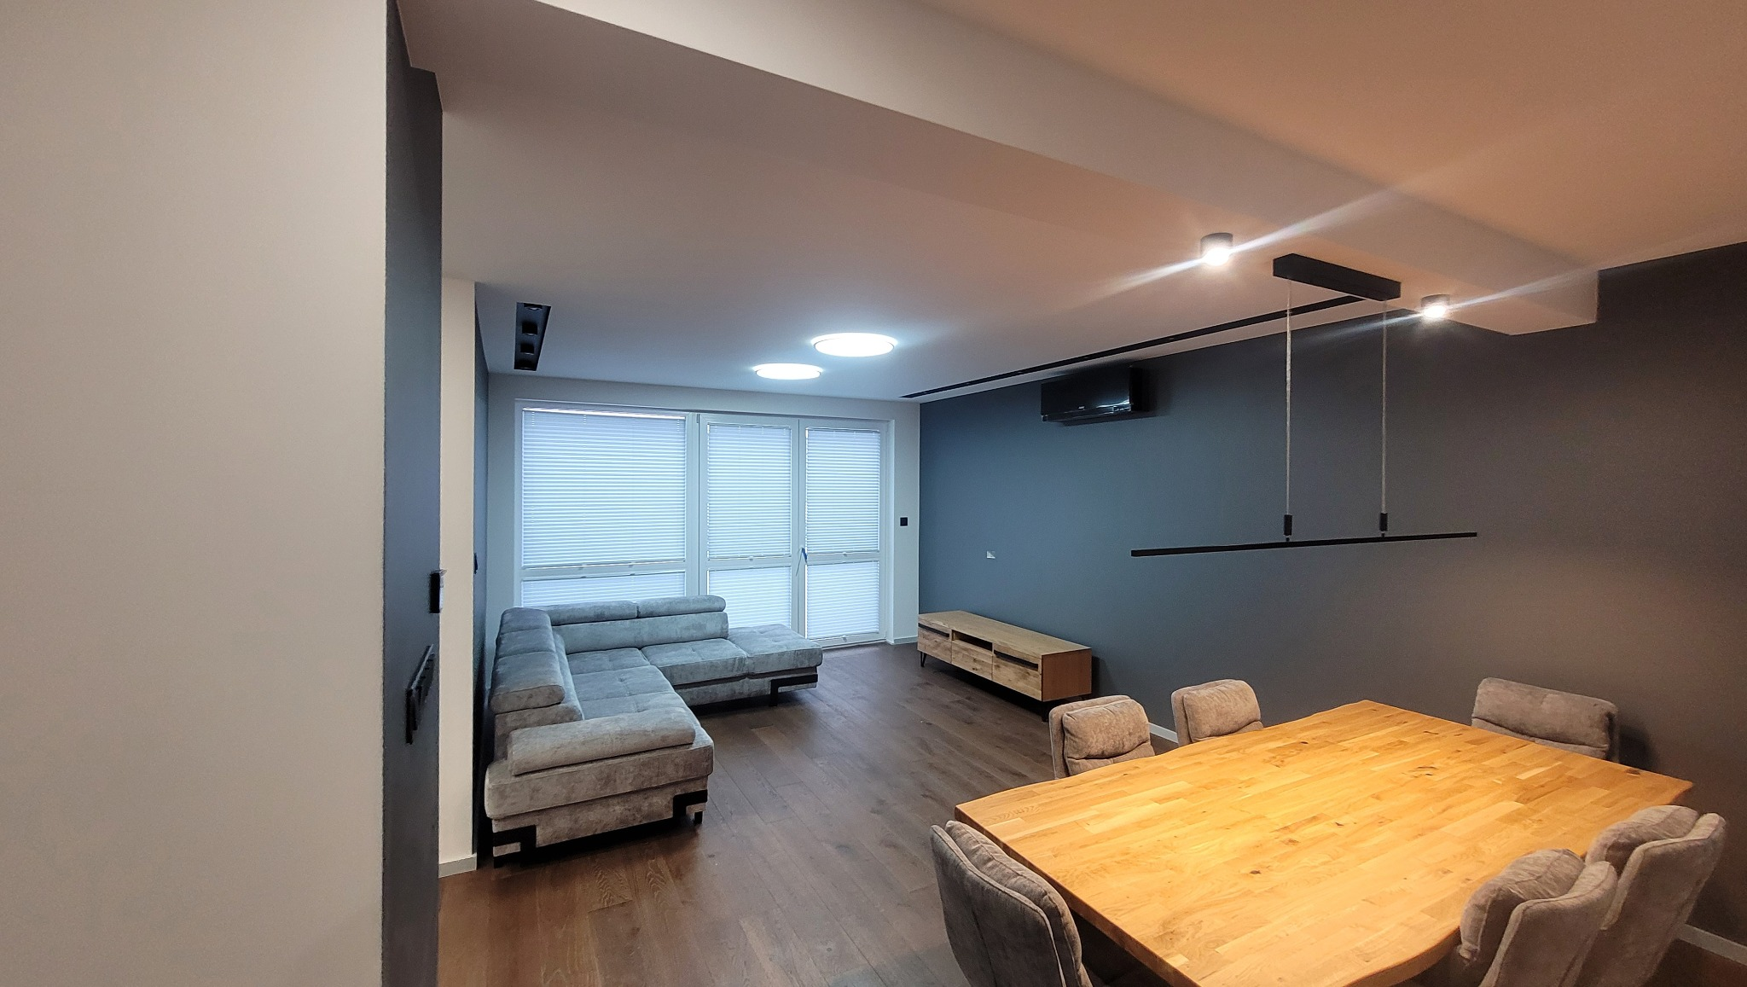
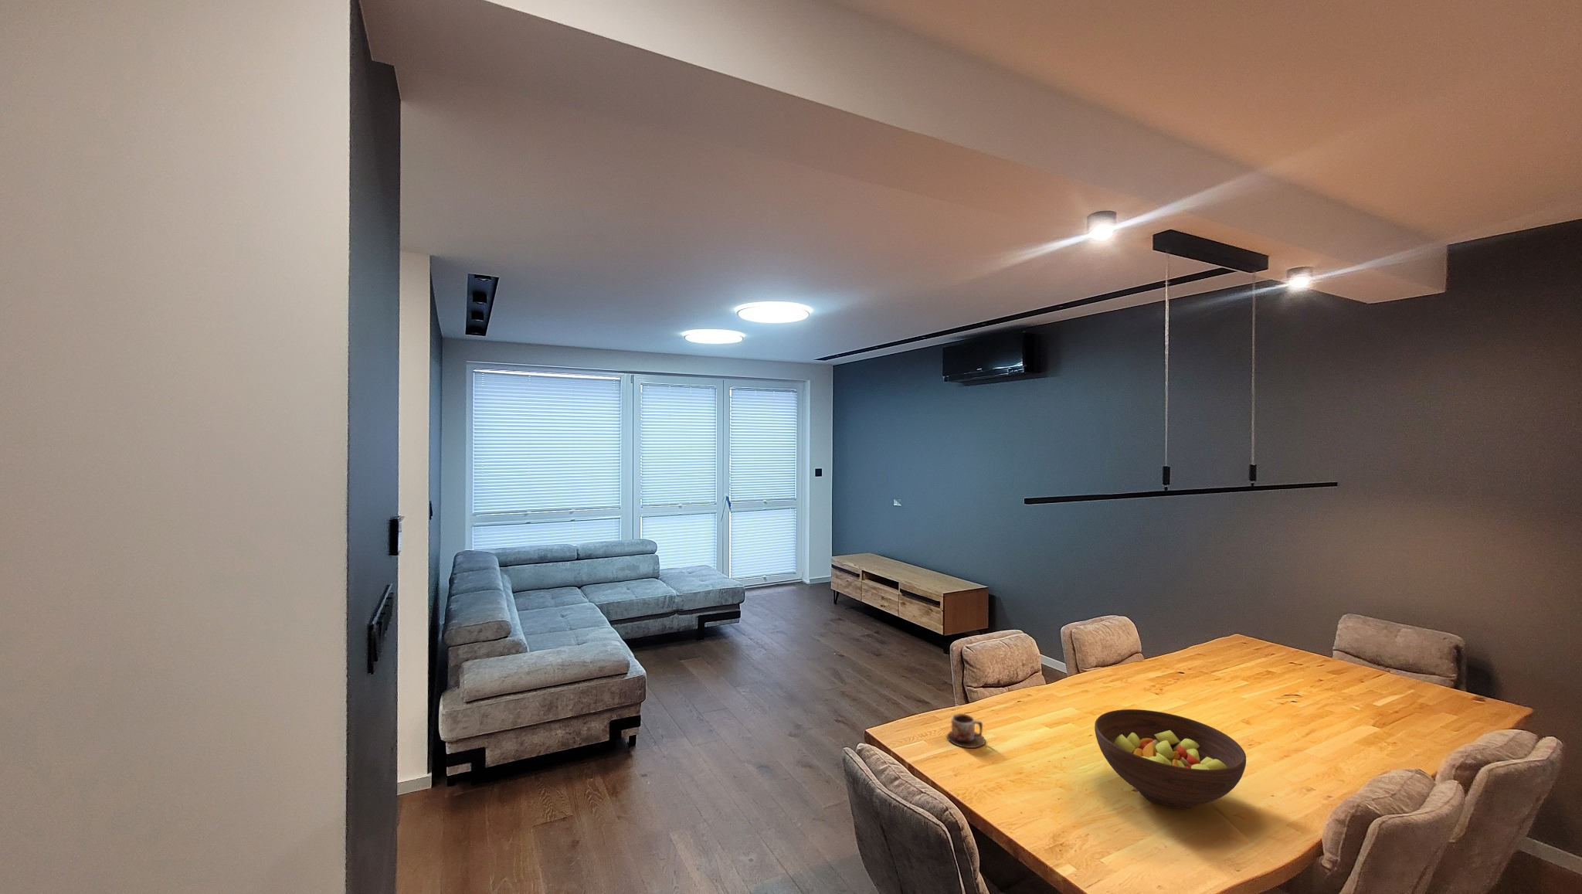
+ fruit bowl (1166, 766)
+ mug (966, 728)
